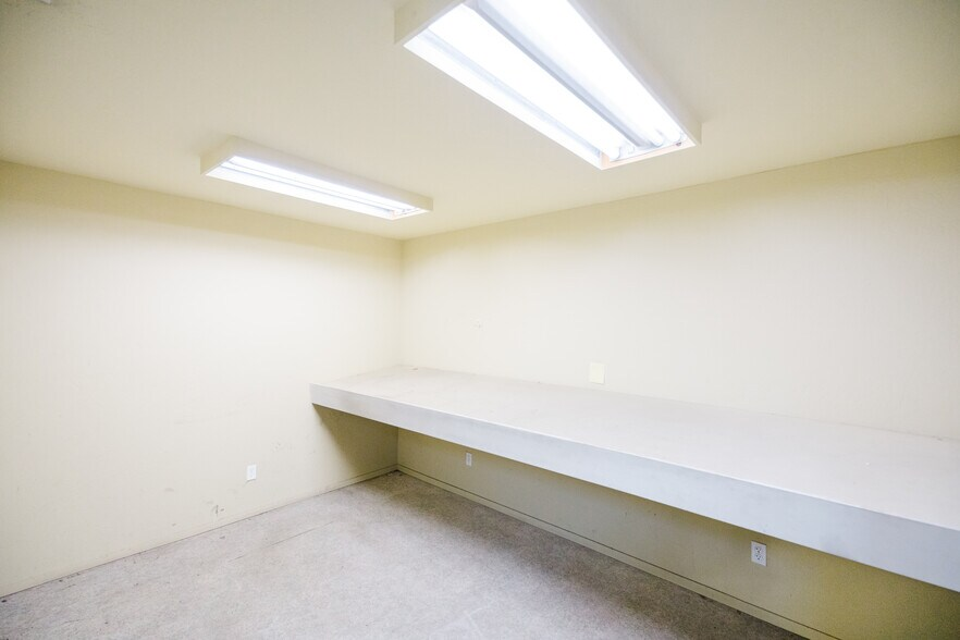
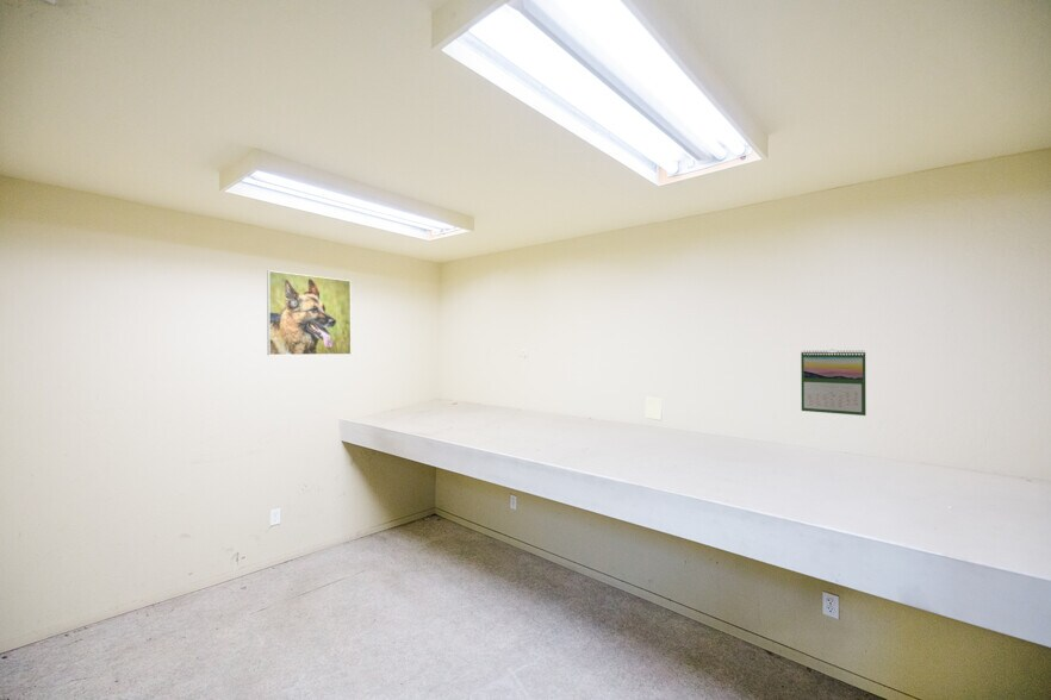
+ calendar (832, 381)
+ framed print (311, 314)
